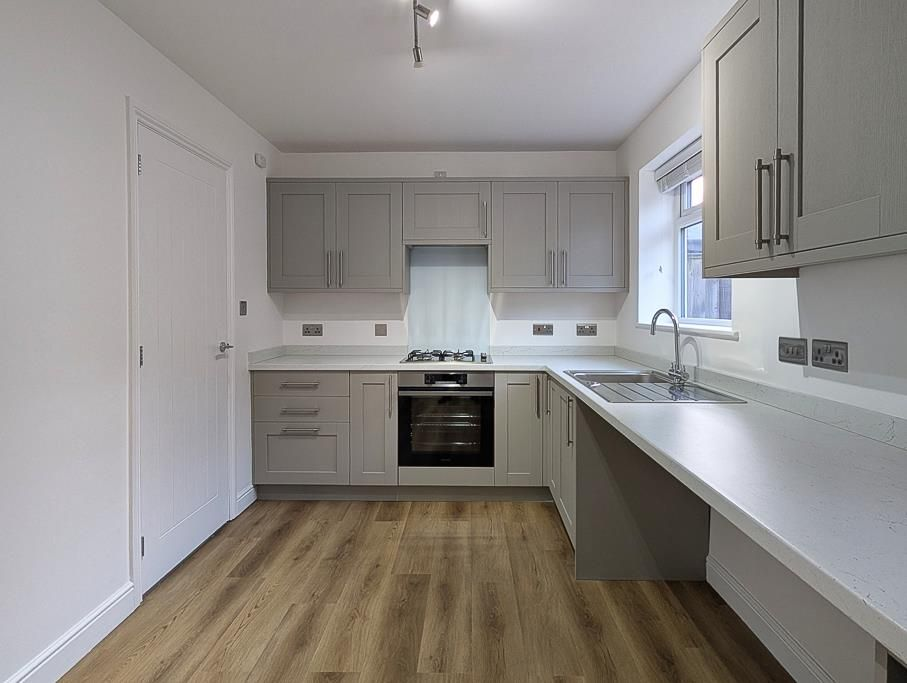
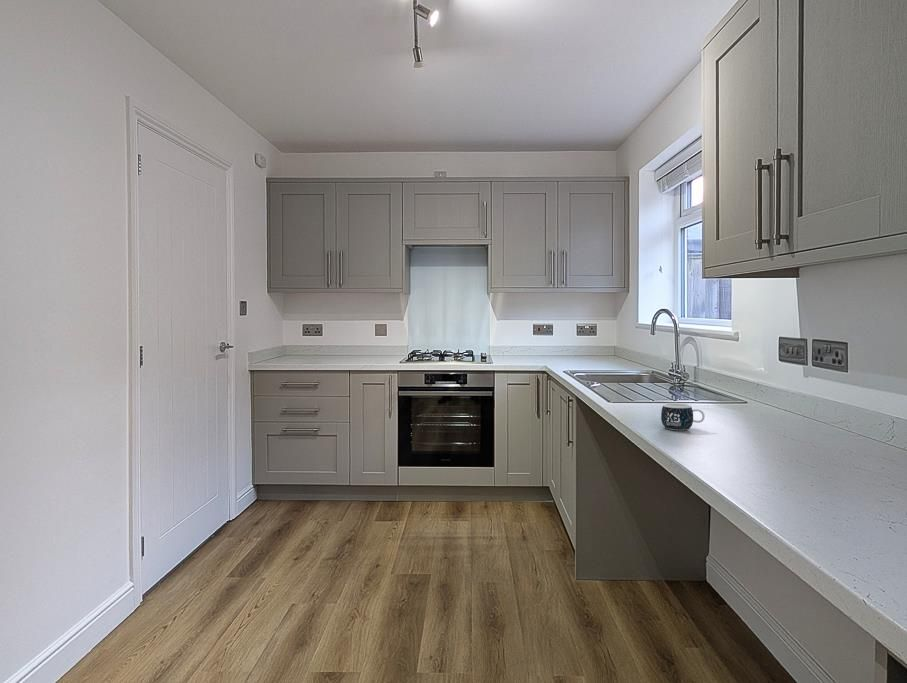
+ mug (682, 416)
